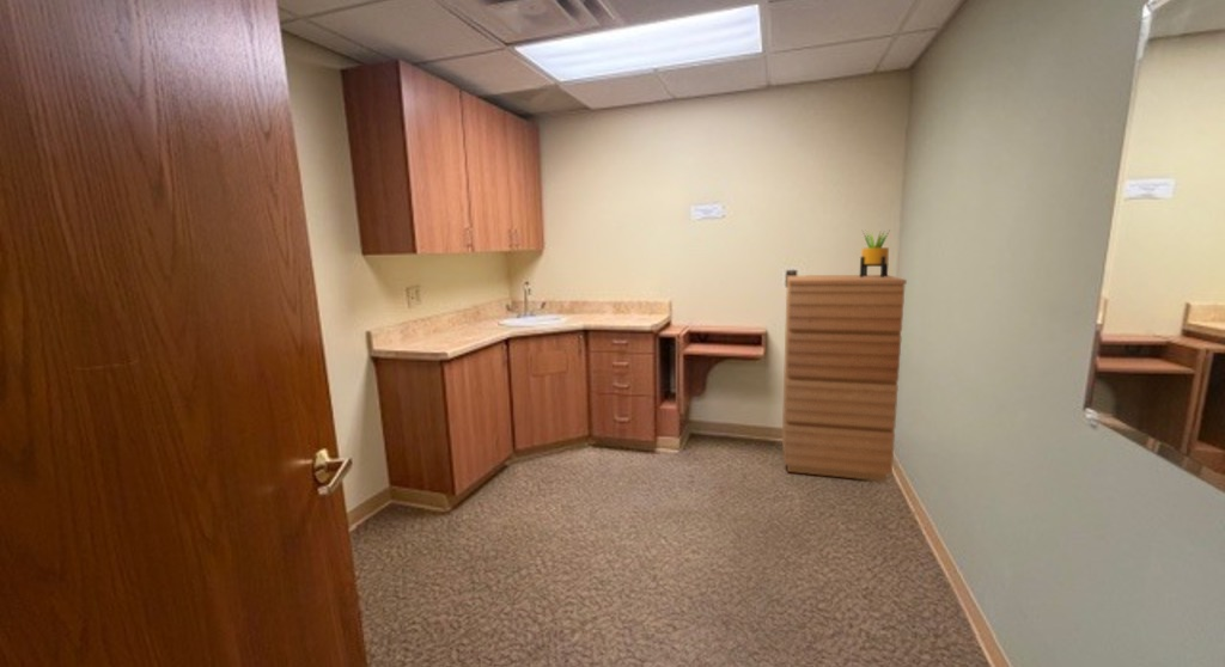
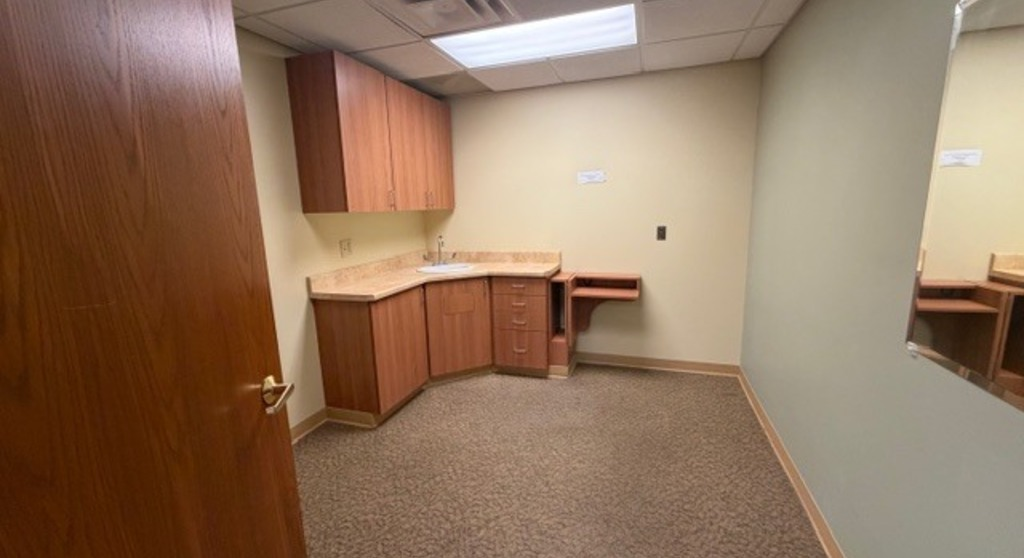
- potted plant (874, 251)
- dresser (835, 372)
